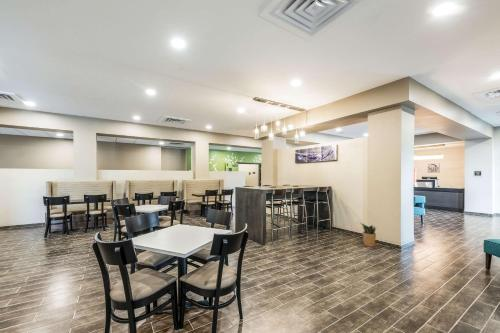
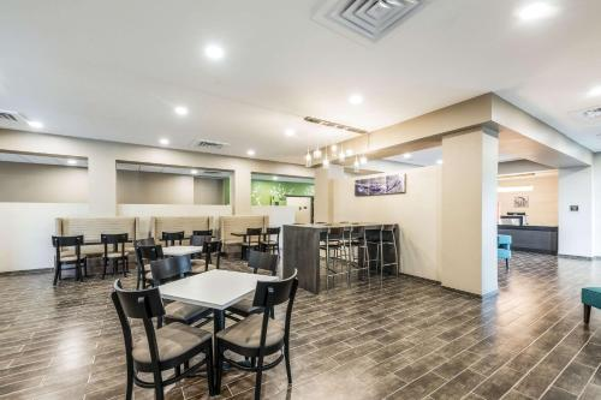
- potted plant (368, 234)
